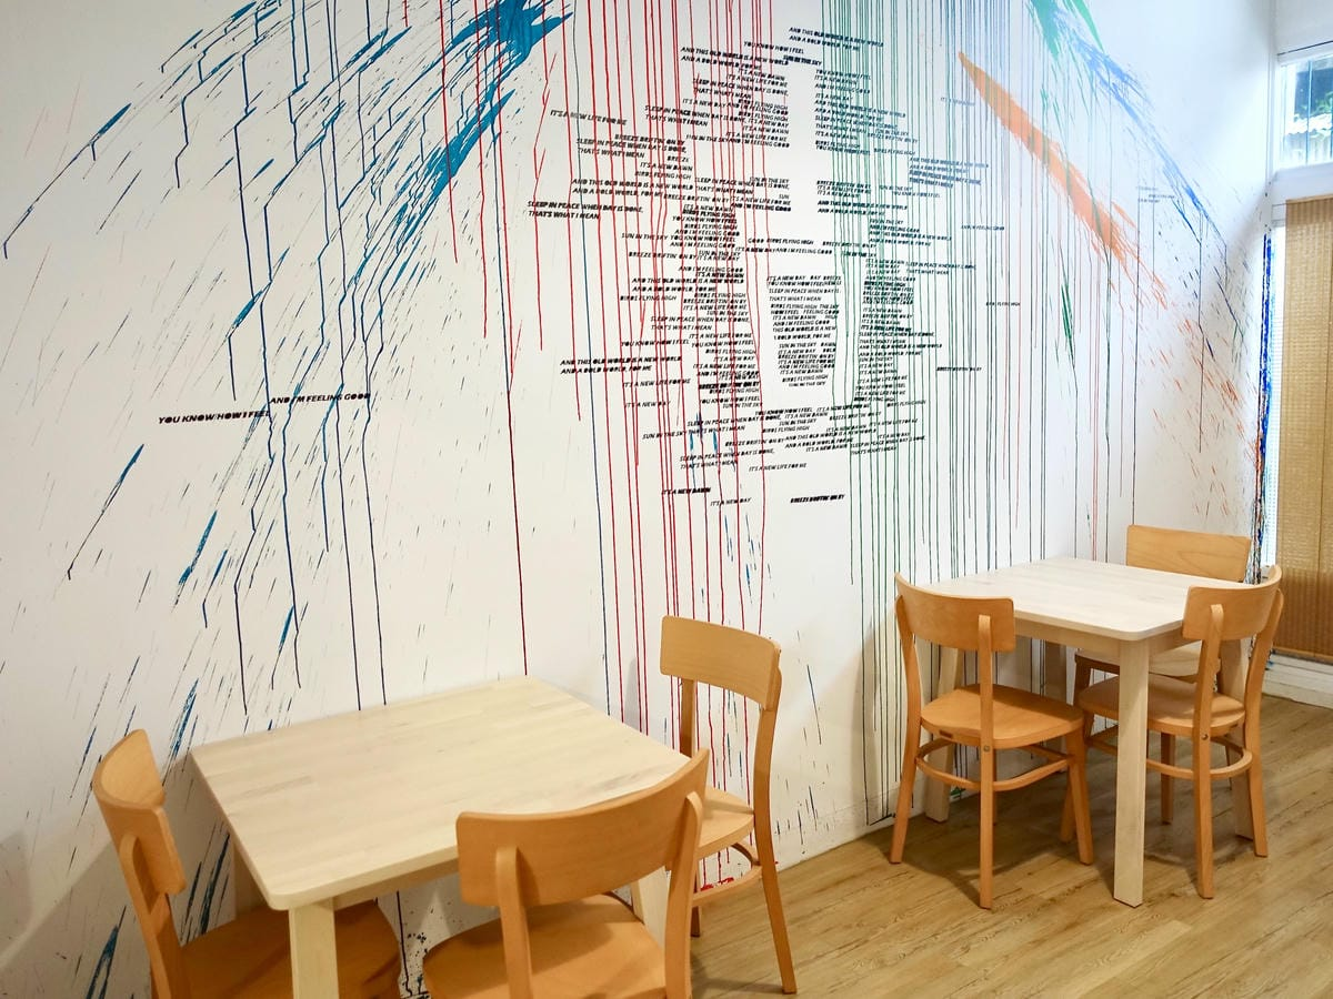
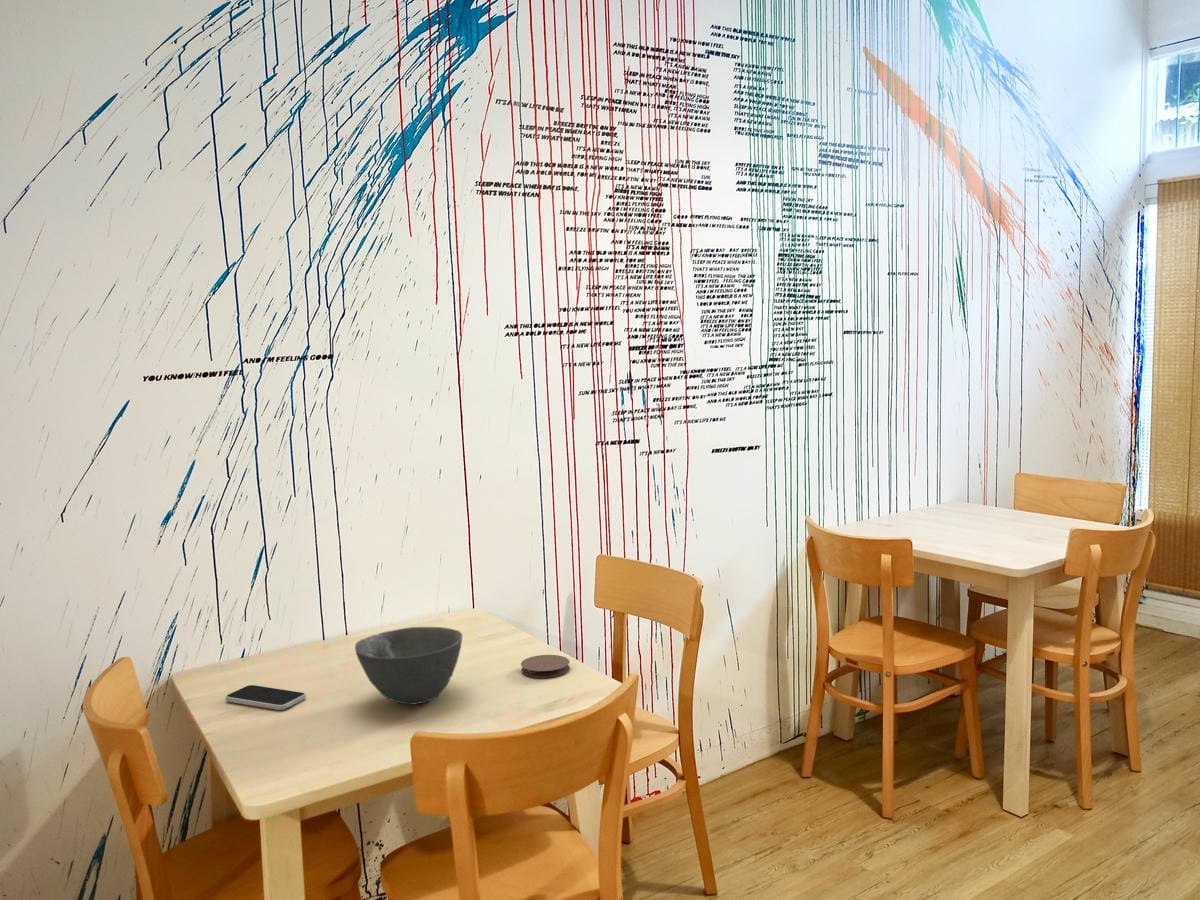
+ smartphone (266, 697)
+ coaster (545, 665)
+ bowl (410, 669)
